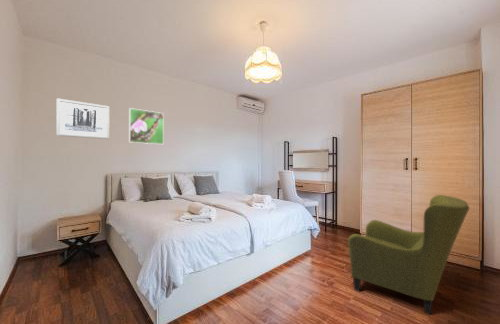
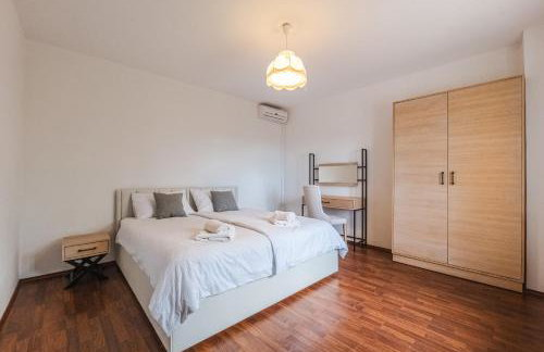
- armchair (404, 243)
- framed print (147, 127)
- wall art (84, 120)
